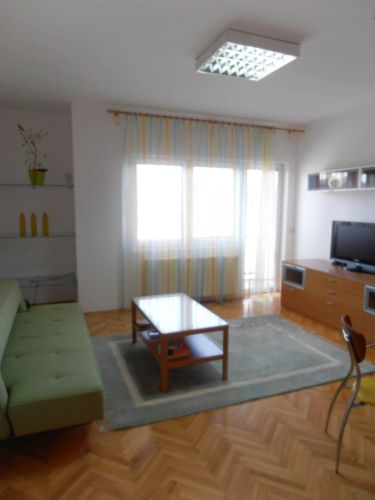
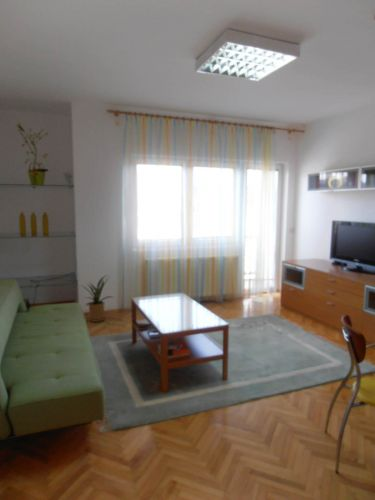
+ house plant (95, 297)
